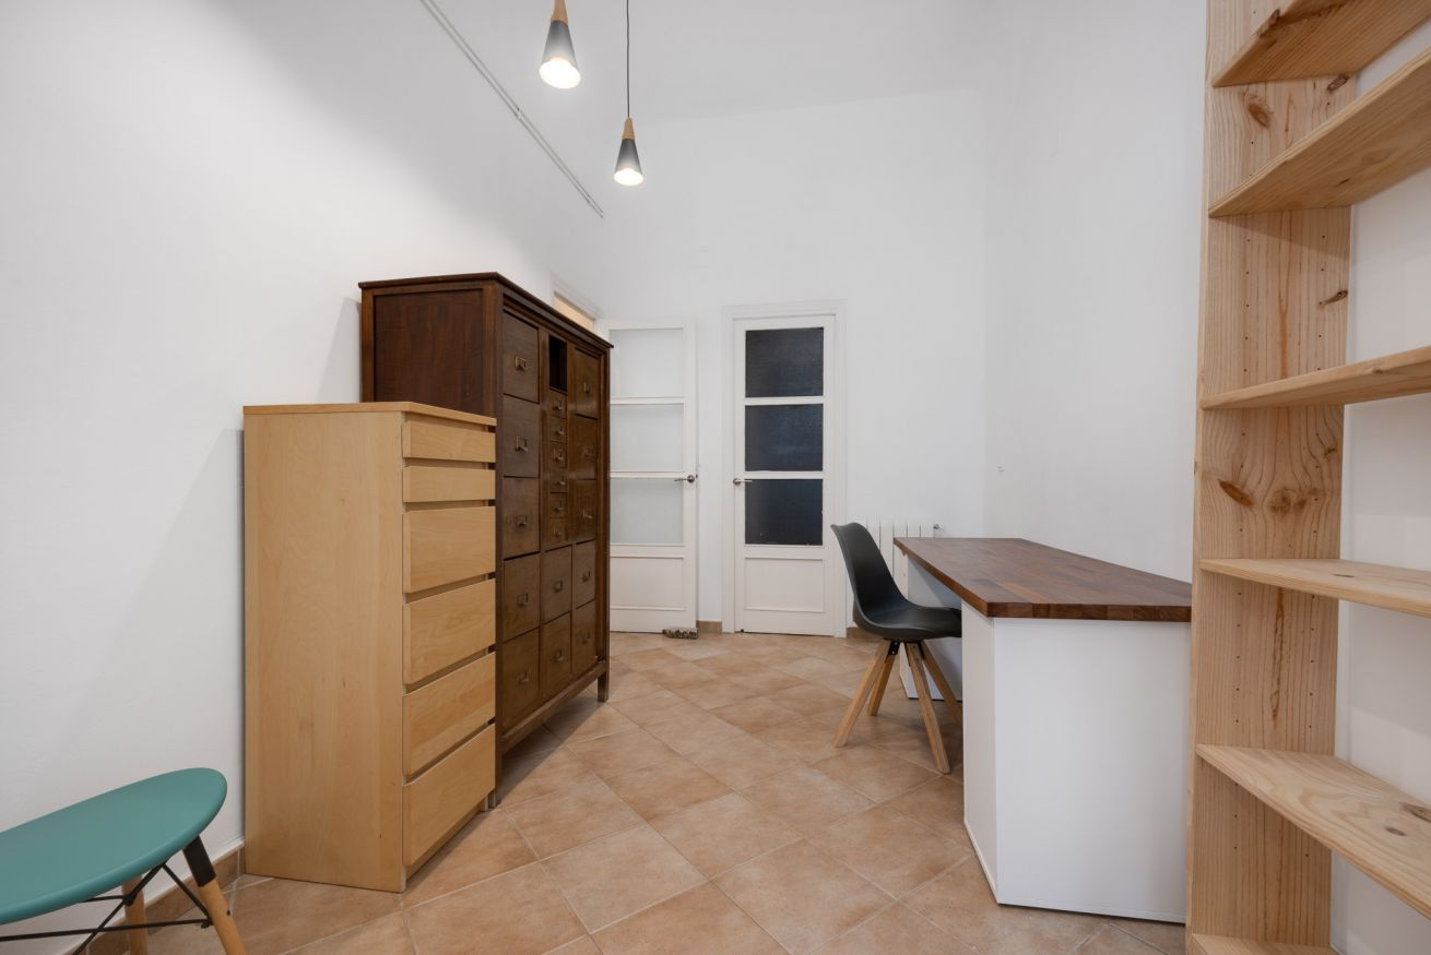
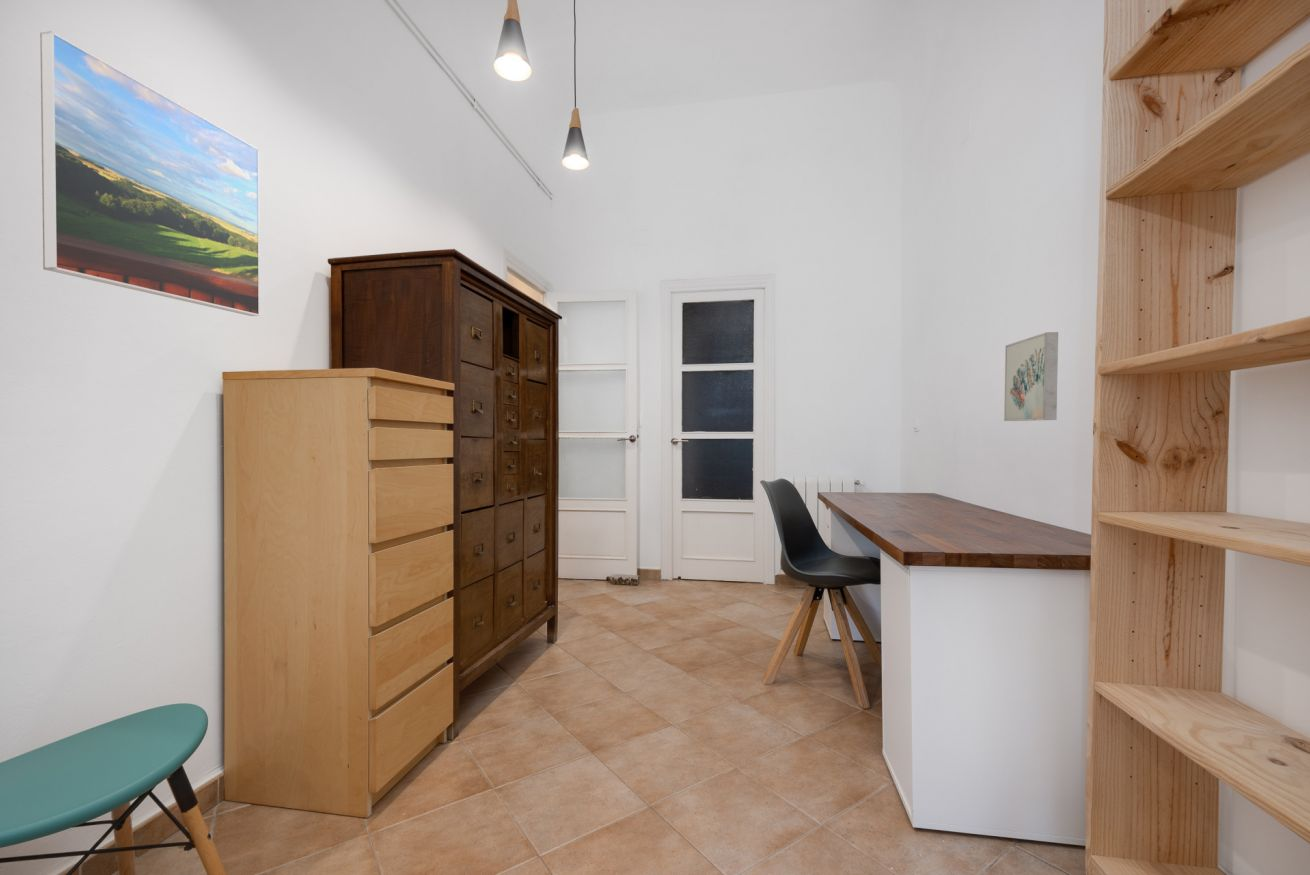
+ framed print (169, 199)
+ wall art (1029, 379)
